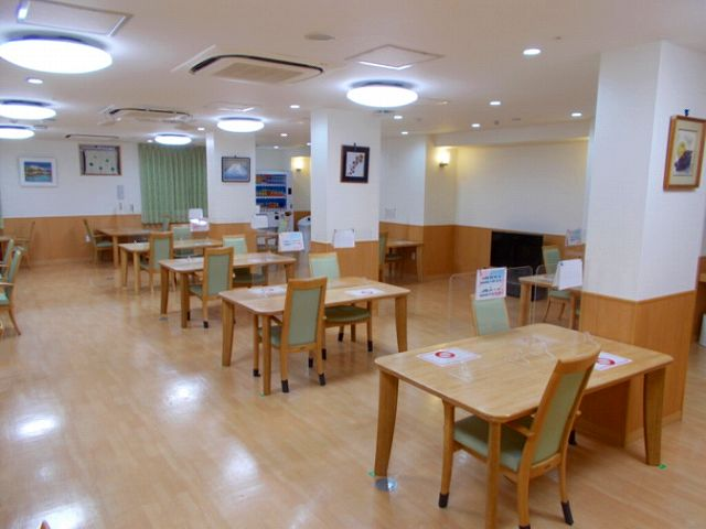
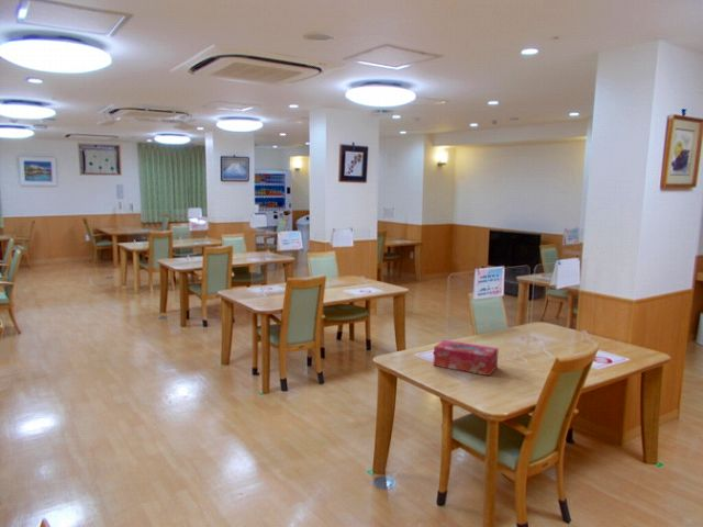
+ tissue box (465, 357)
